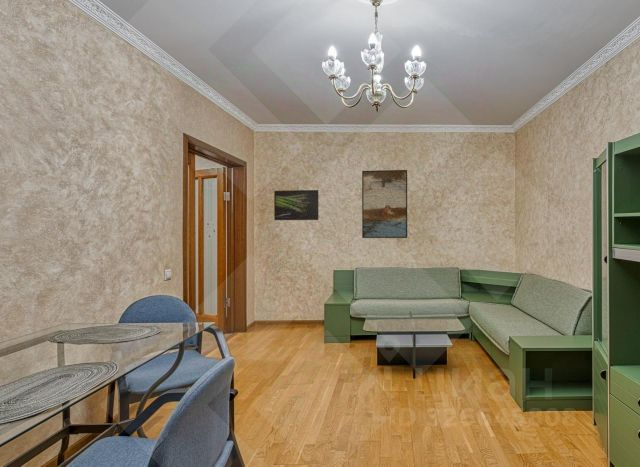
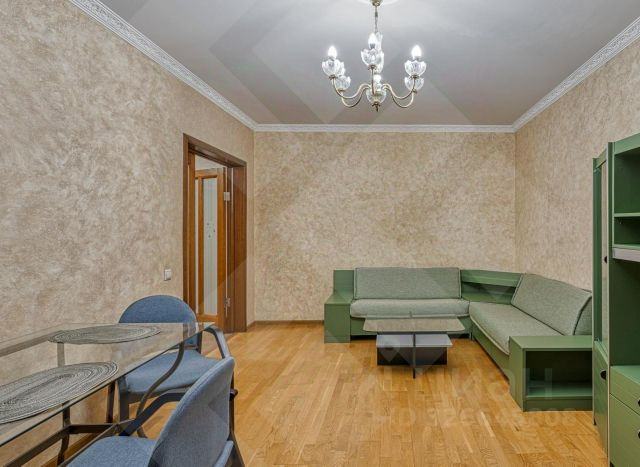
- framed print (296, 205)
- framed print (384, 204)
